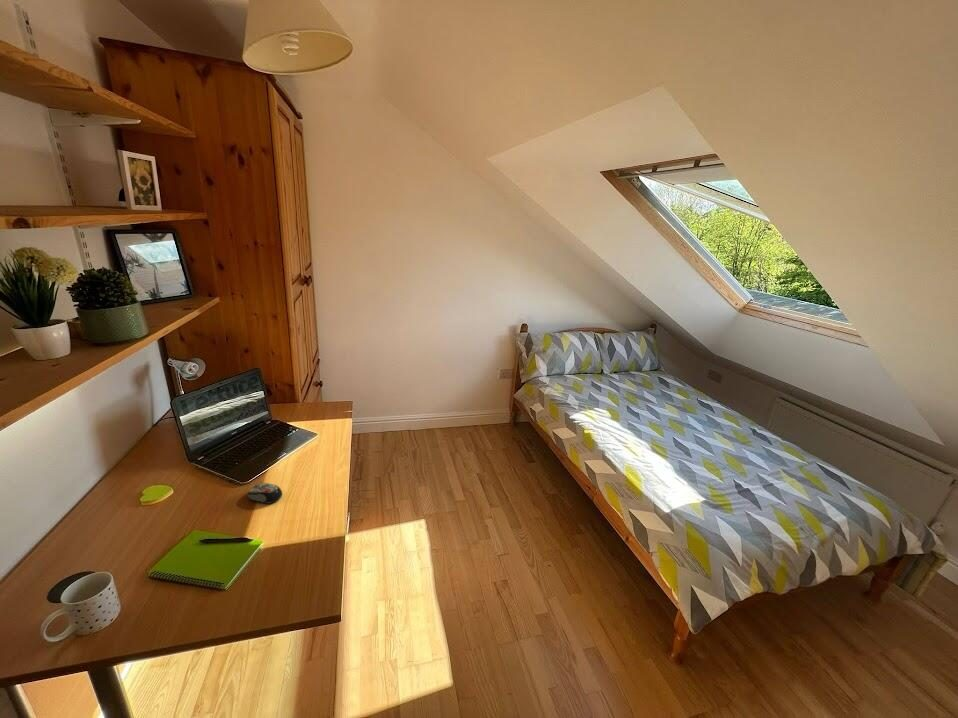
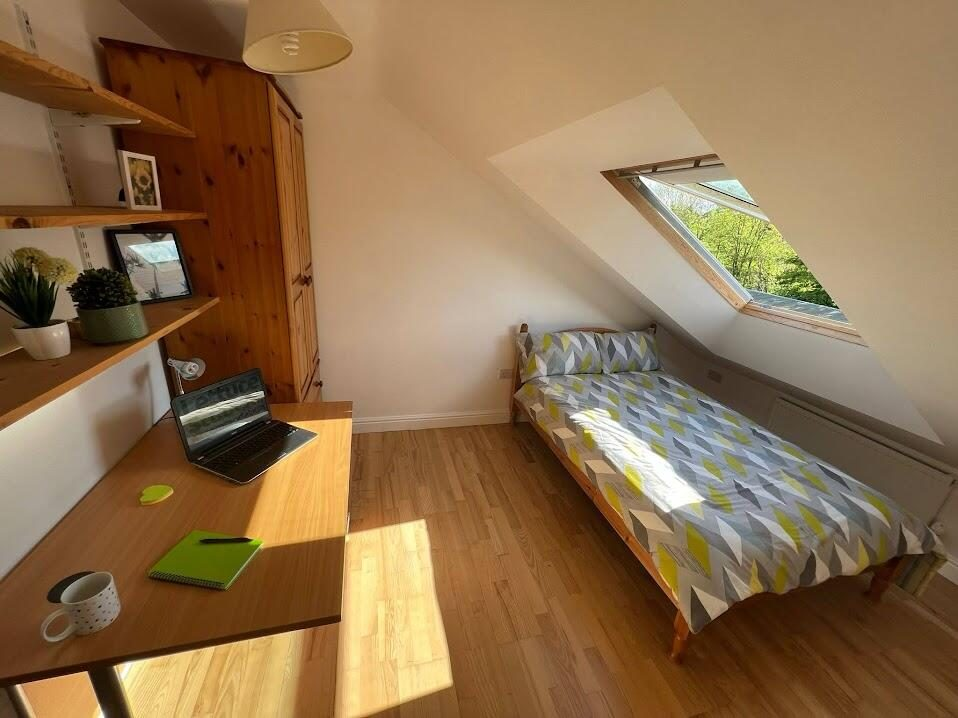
- computer mouse (265, 491)
